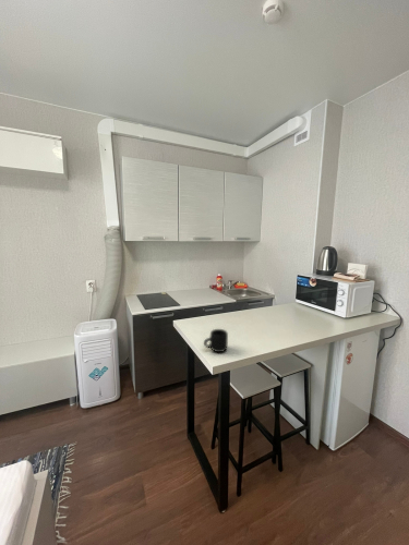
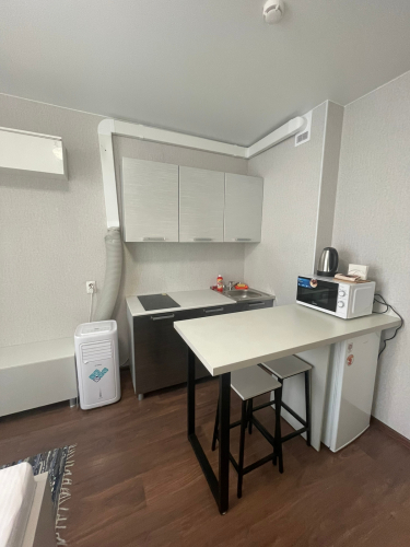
- mug (215, 341)
